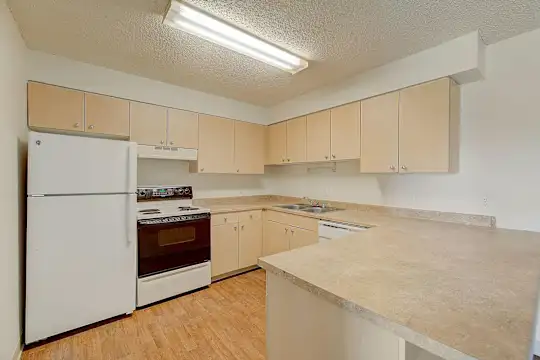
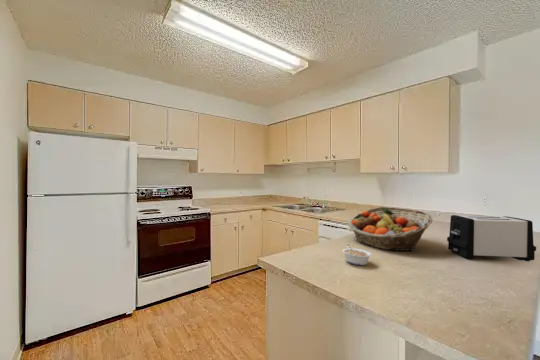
+ legume (355, 255)
+ toaster (487, 236)
+ fruit basket (386, 226)
